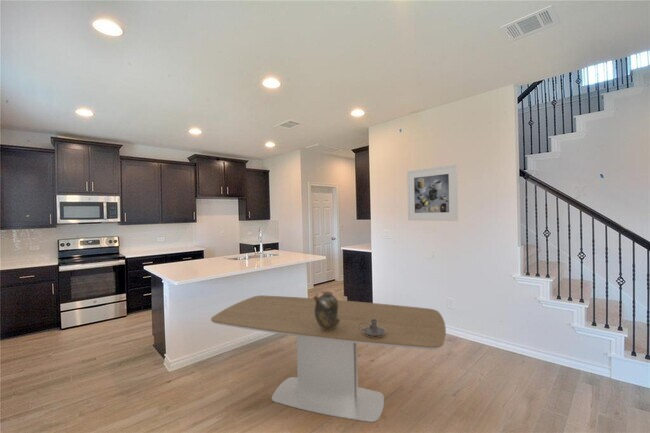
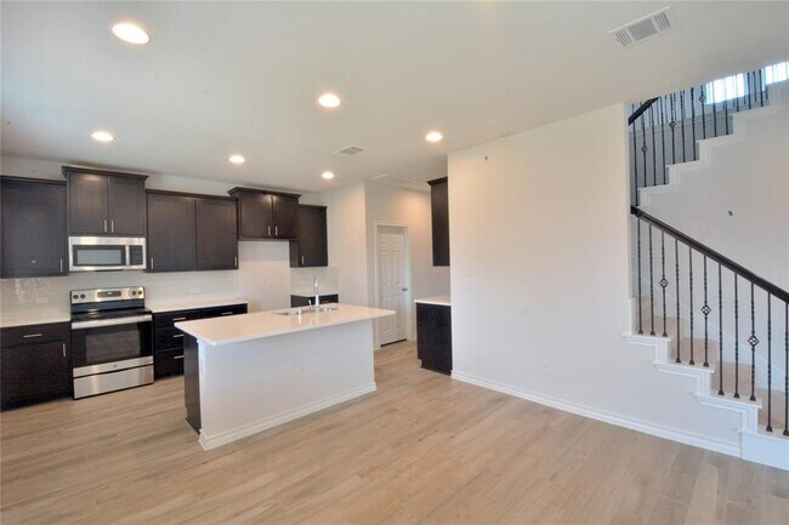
- dining table (326, 355)
- candle holder (371, 326)
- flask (326, 308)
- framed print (431, 194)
